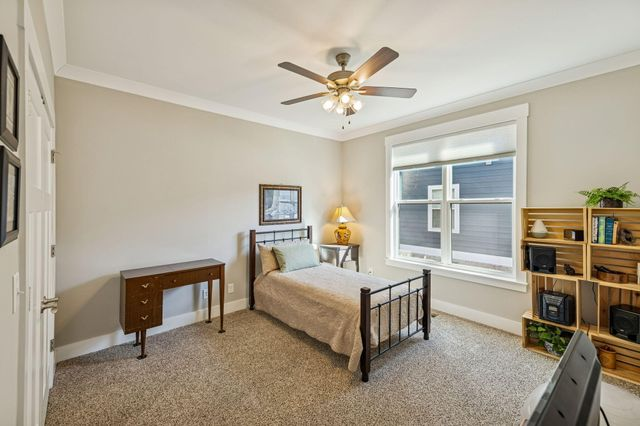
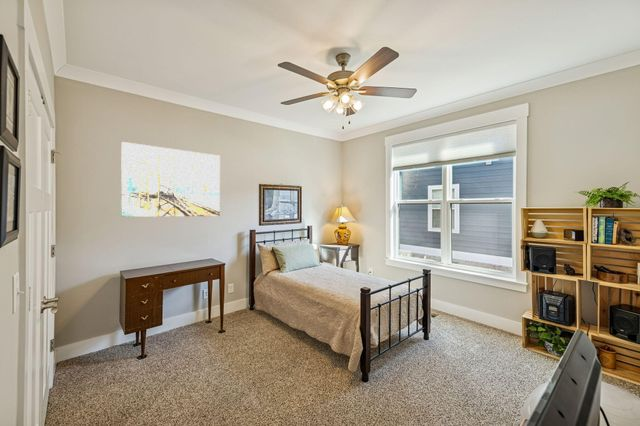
+ wall art (175, 183)
